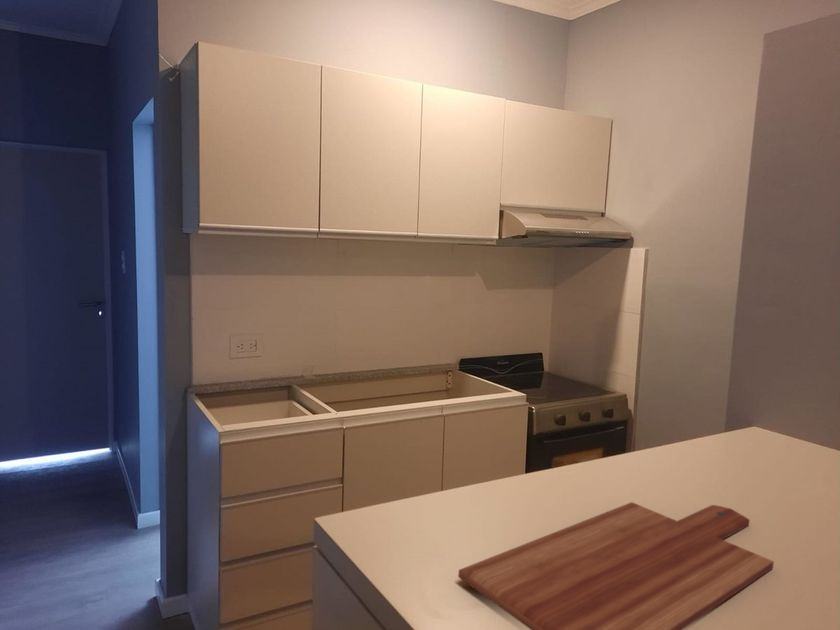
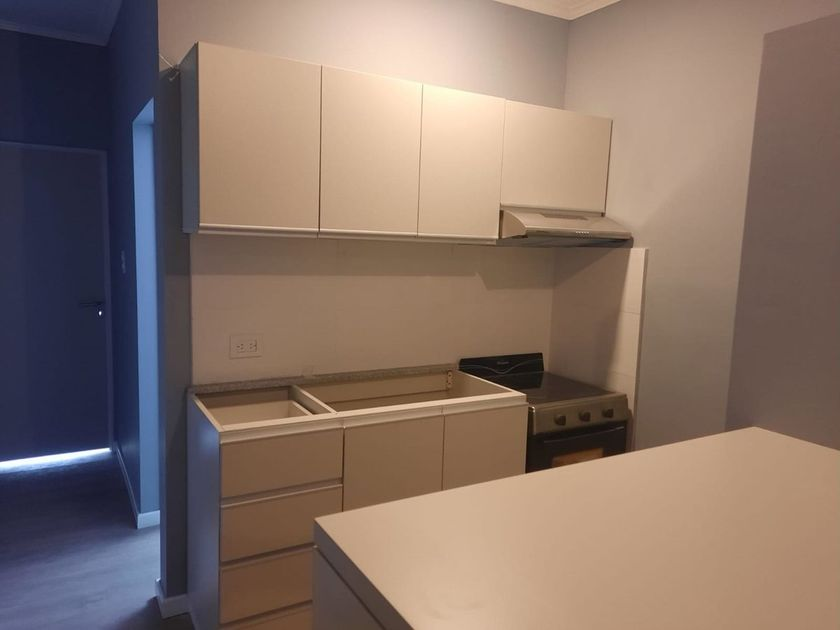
- cutting board (627, 566)
